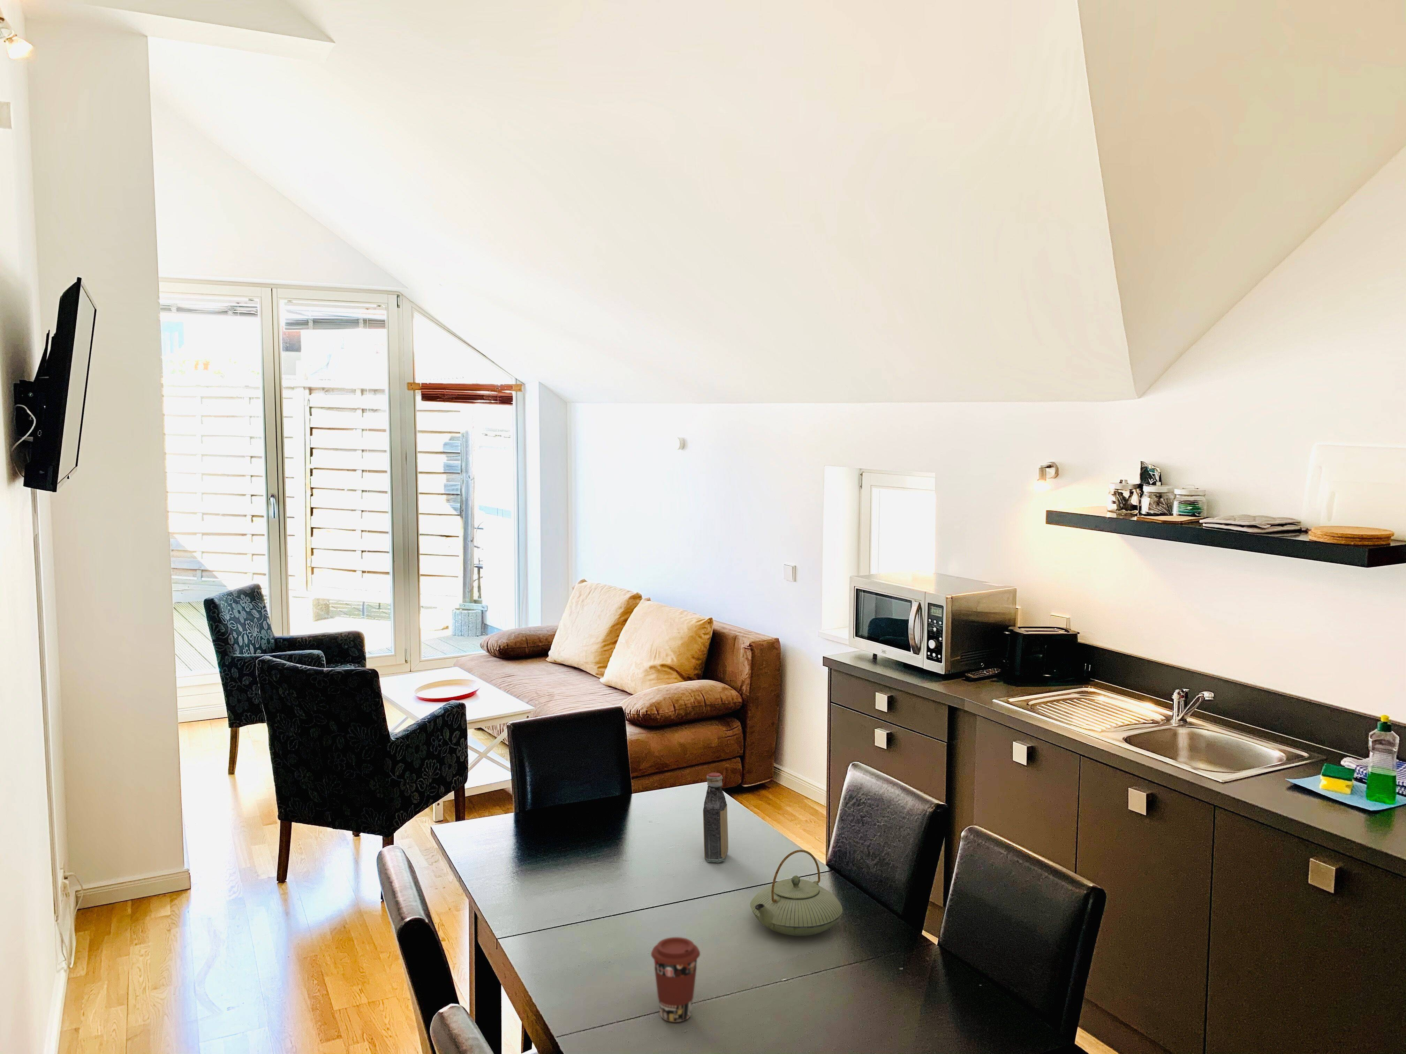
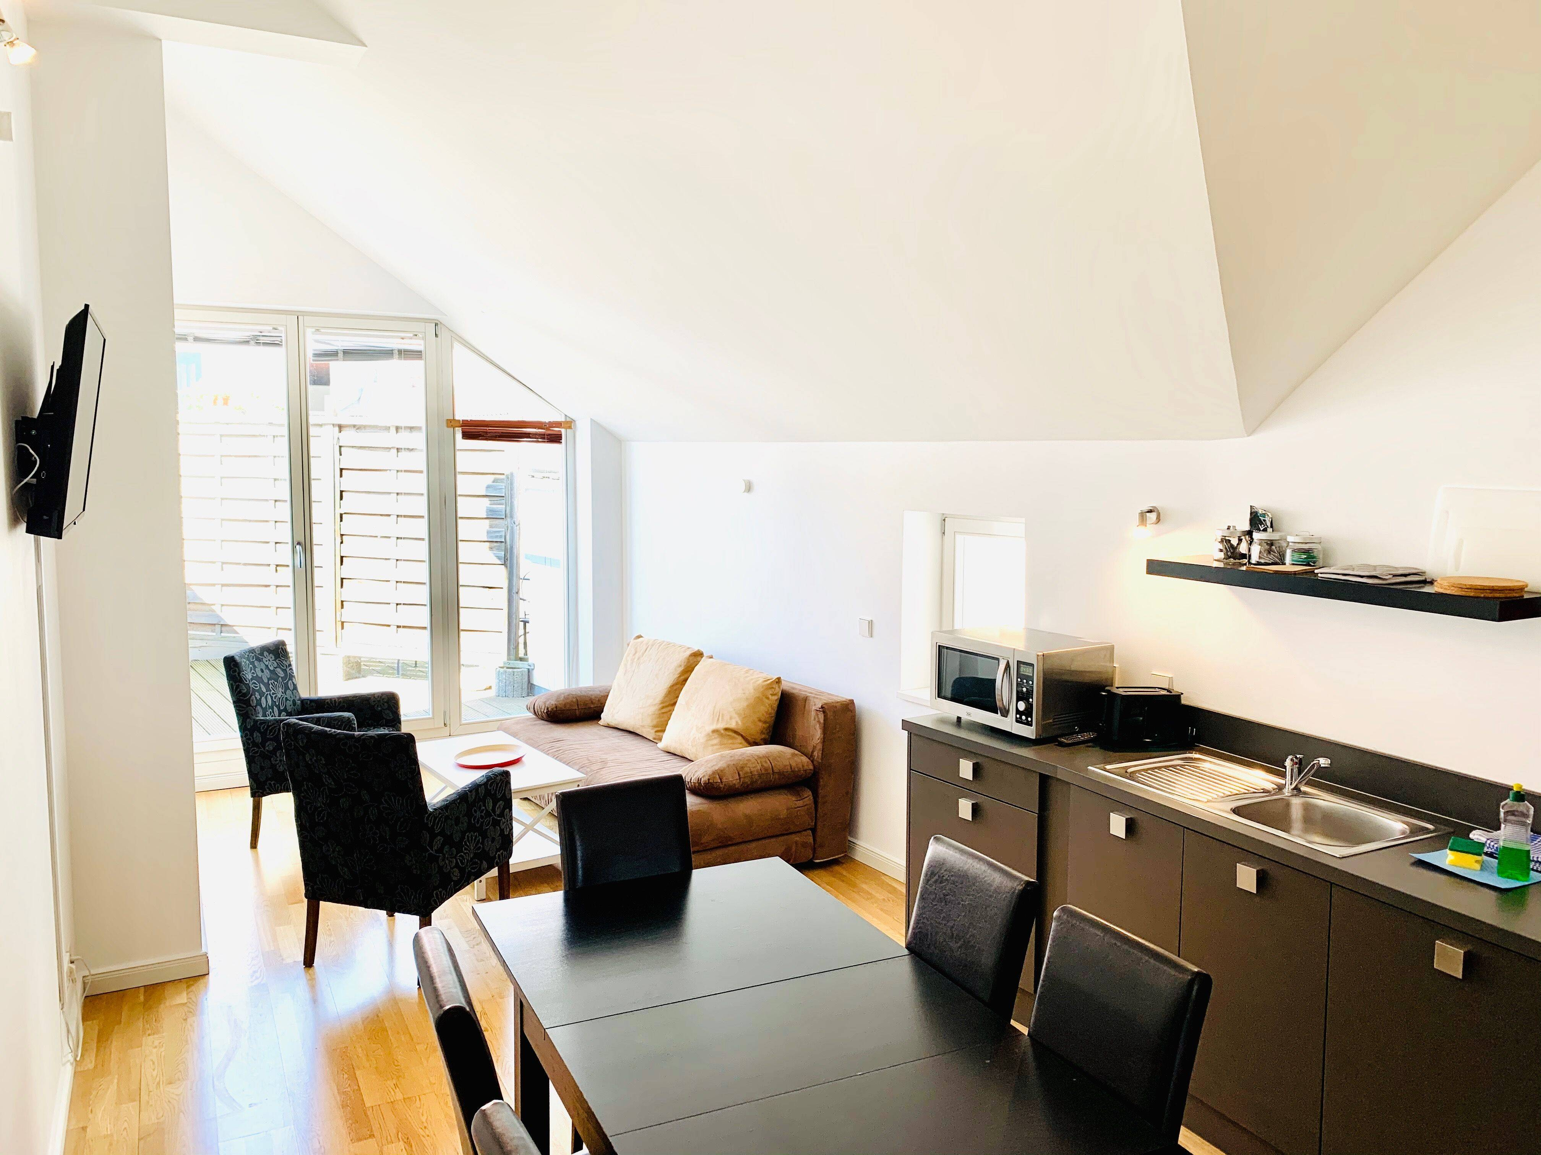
- teapot (792, 889)
- coffee cup (675, 980)
- bottle (715, 815)
